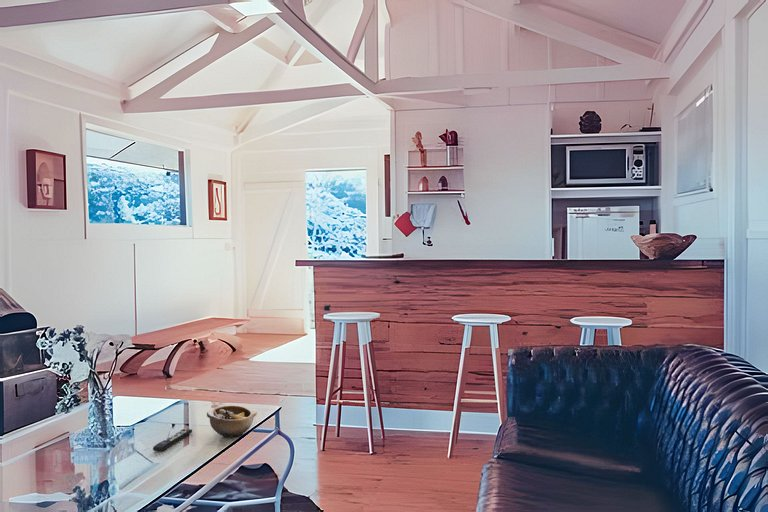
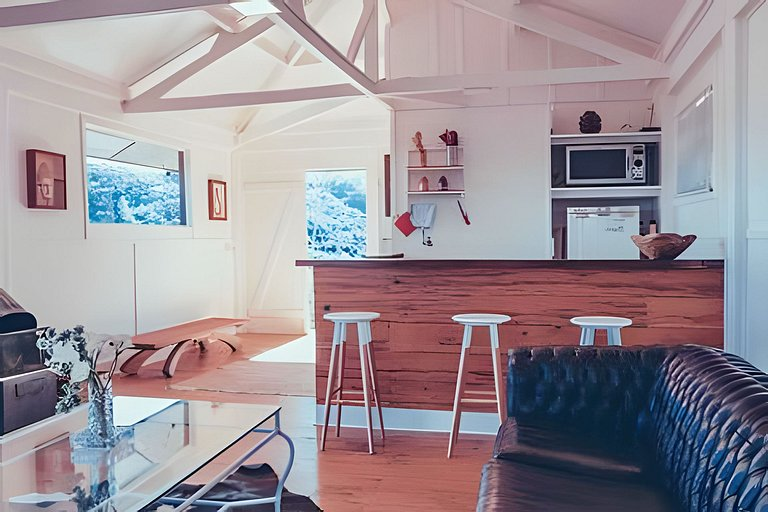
- bowl (232, 420)
- remote control (173, 439)
